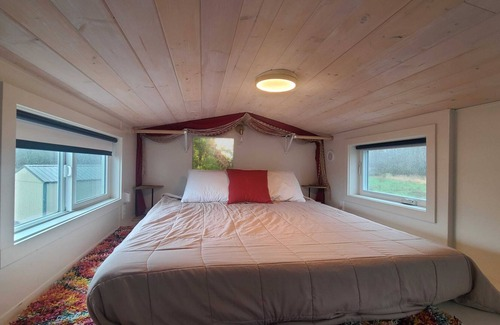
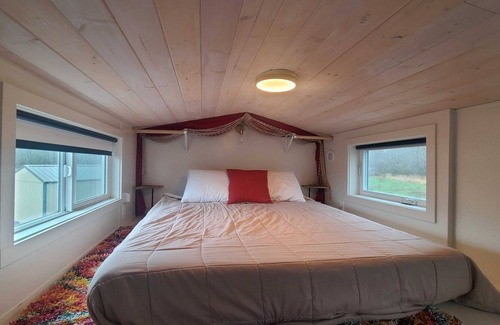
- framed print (213, 154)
